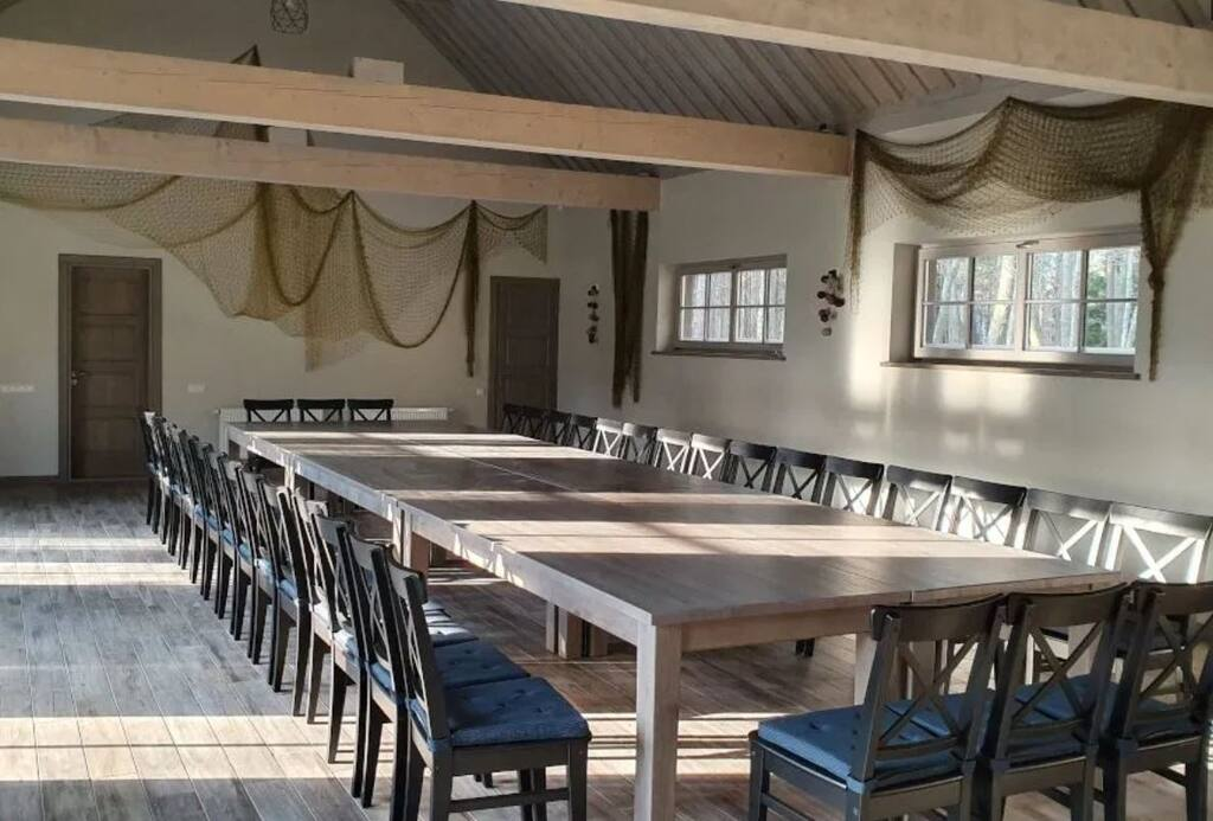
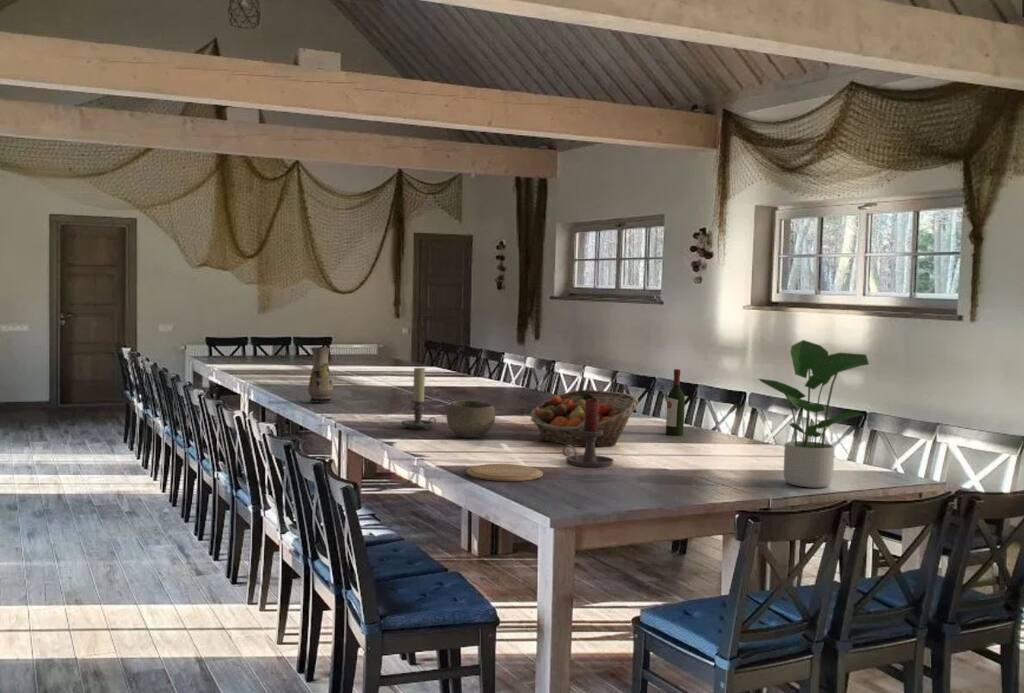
+ candle holder (585, 430)
+ fruit basket (583, 417)
+ vase (321, 374)
+ wine bottle (675, 401)
+ bowl (471, 419)
+ candle holder (421, 397)
+ plate (504, 471)
+ potted plant (808, 413)
